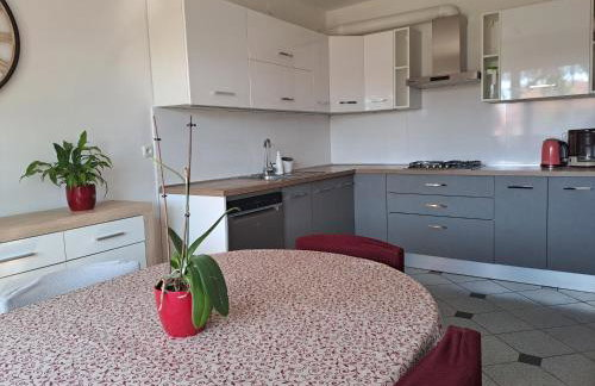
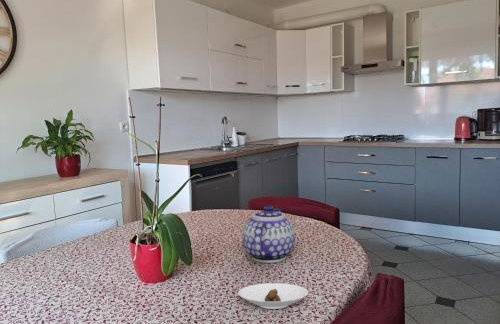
+ saucer (273, 296)
+ teapot (268, 231)
